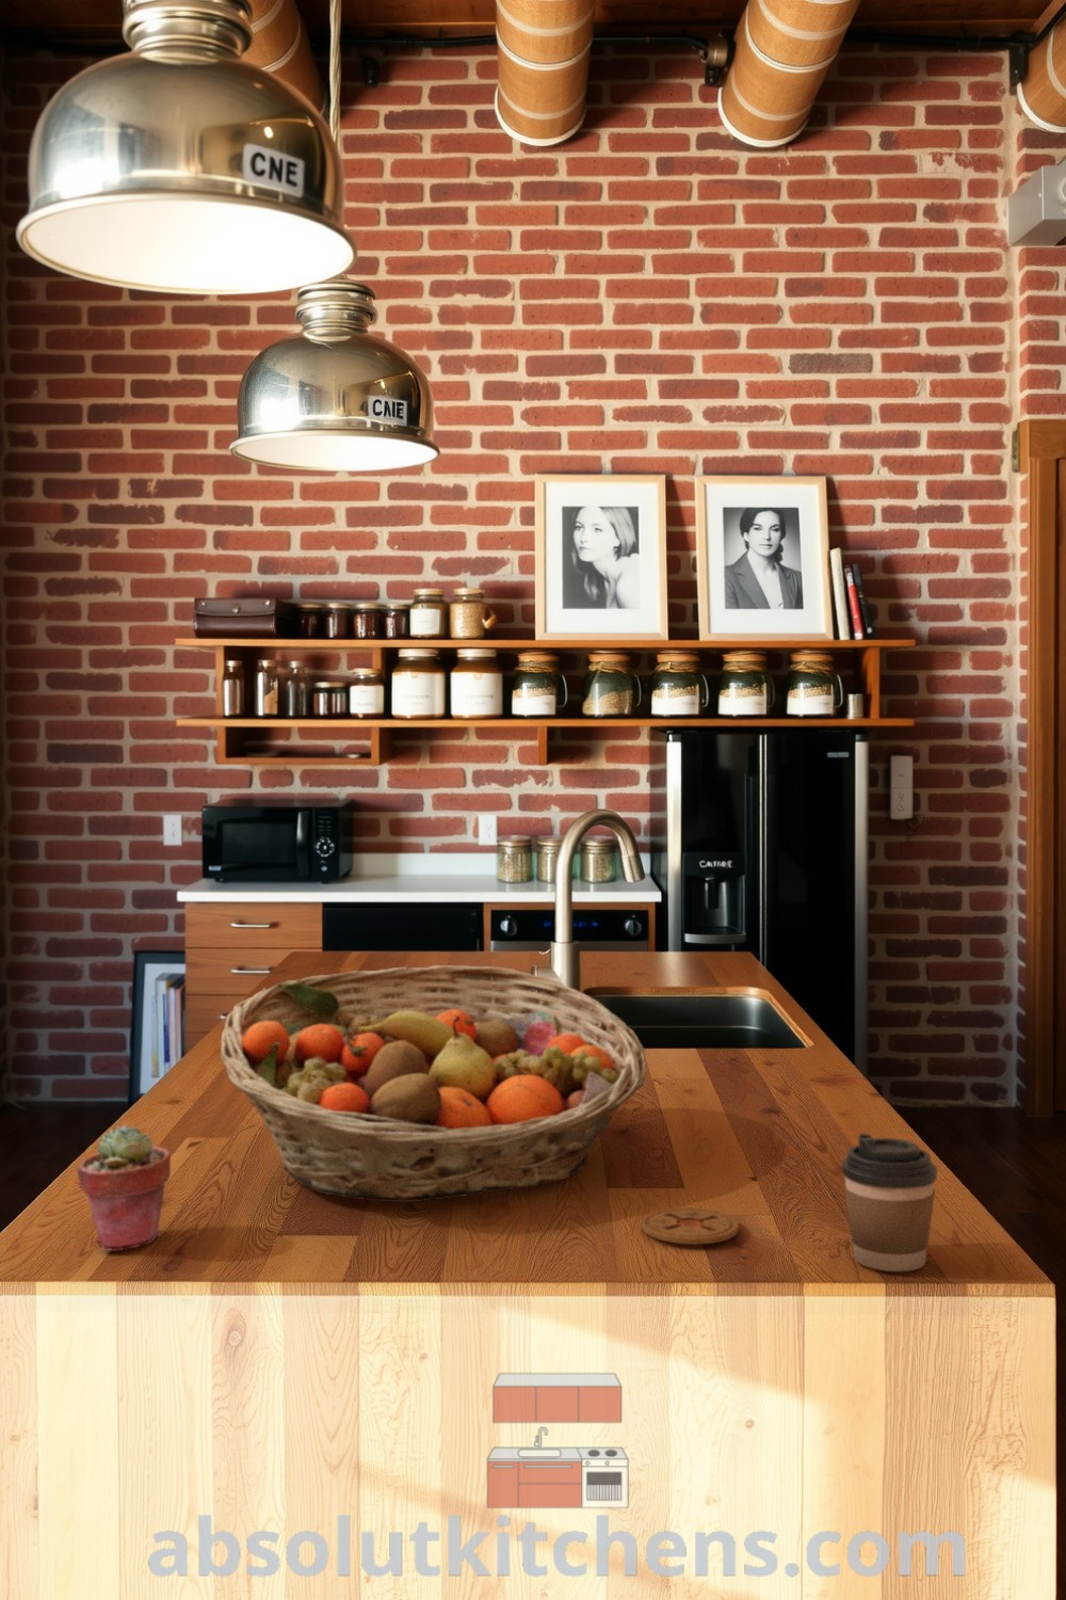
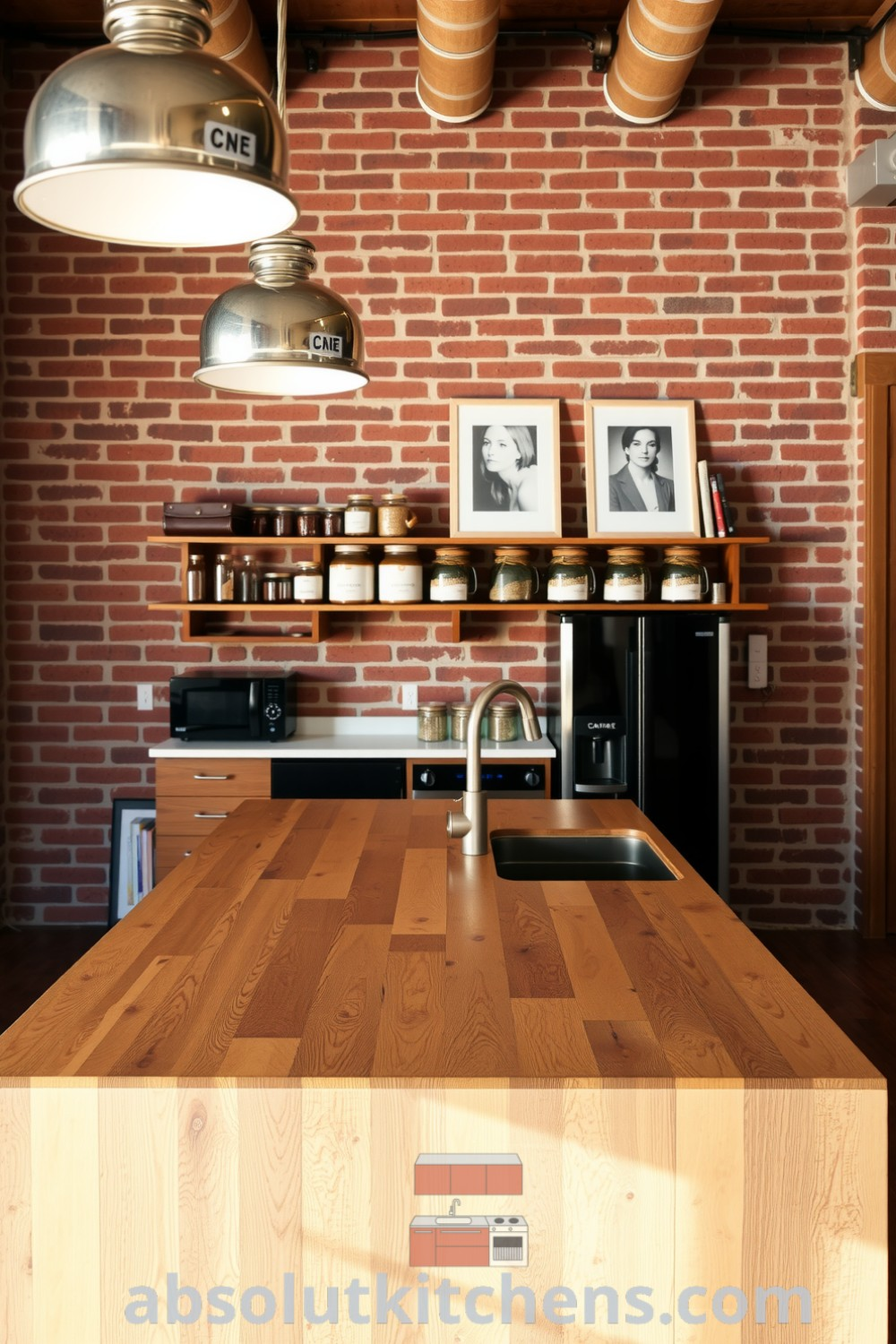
- coffee cup (889, 1198)
- coaster (690, 1225)
- fruit basket (435, 1073)
- potted succulent (125, 1182)
